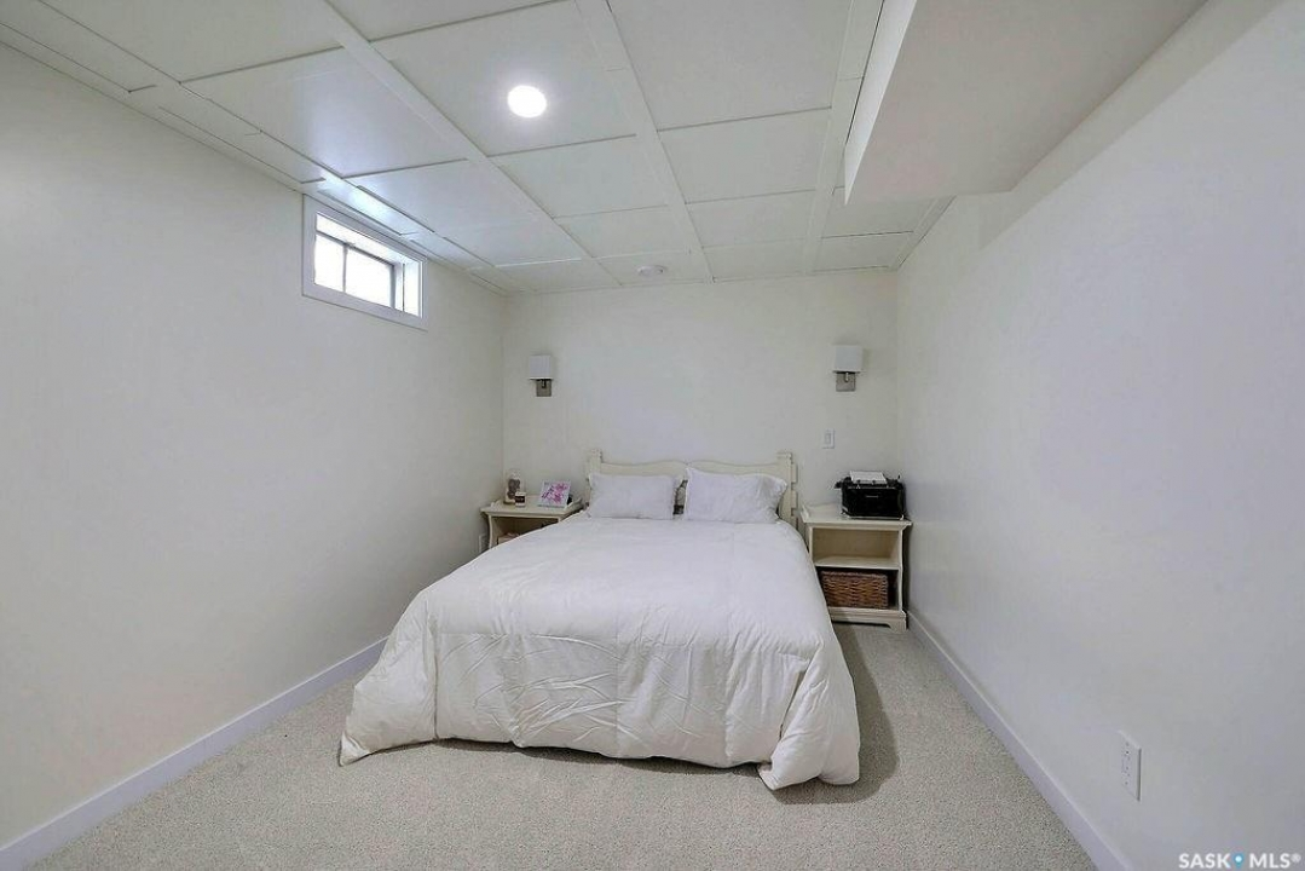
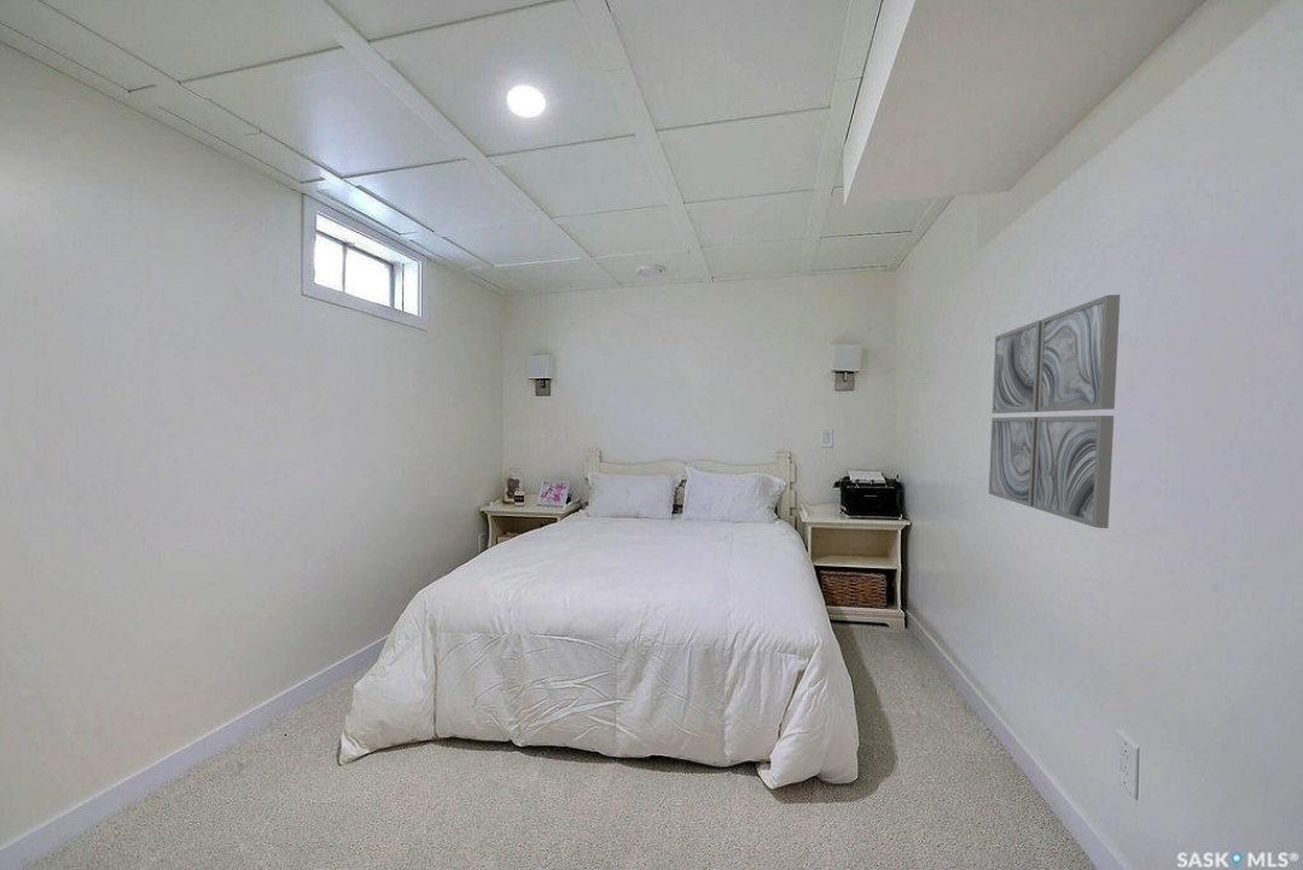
+ wall art (1041, 411)
